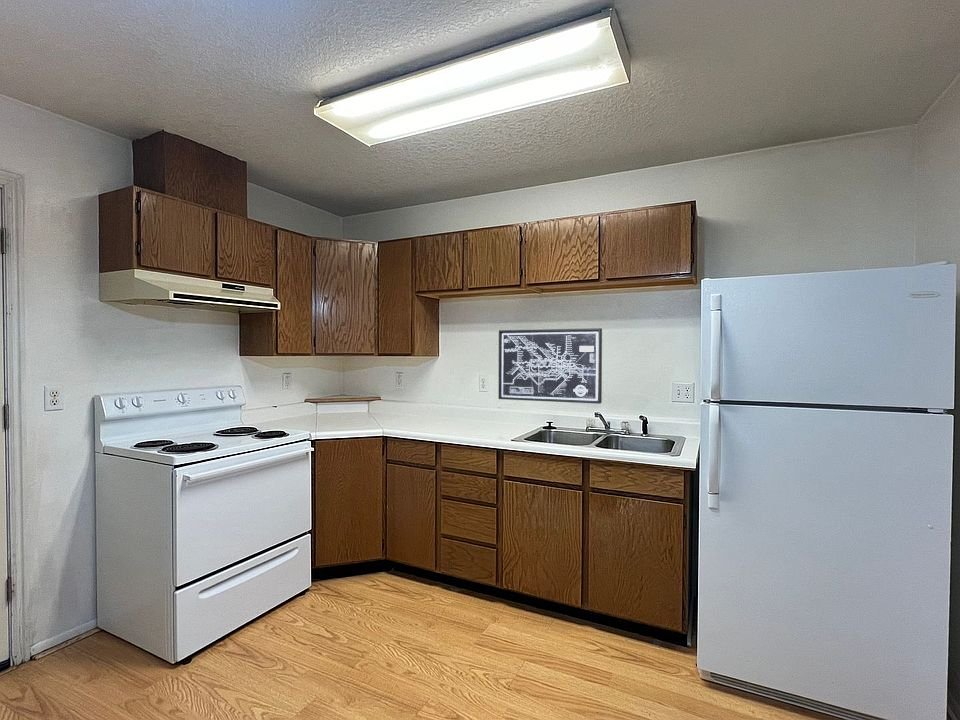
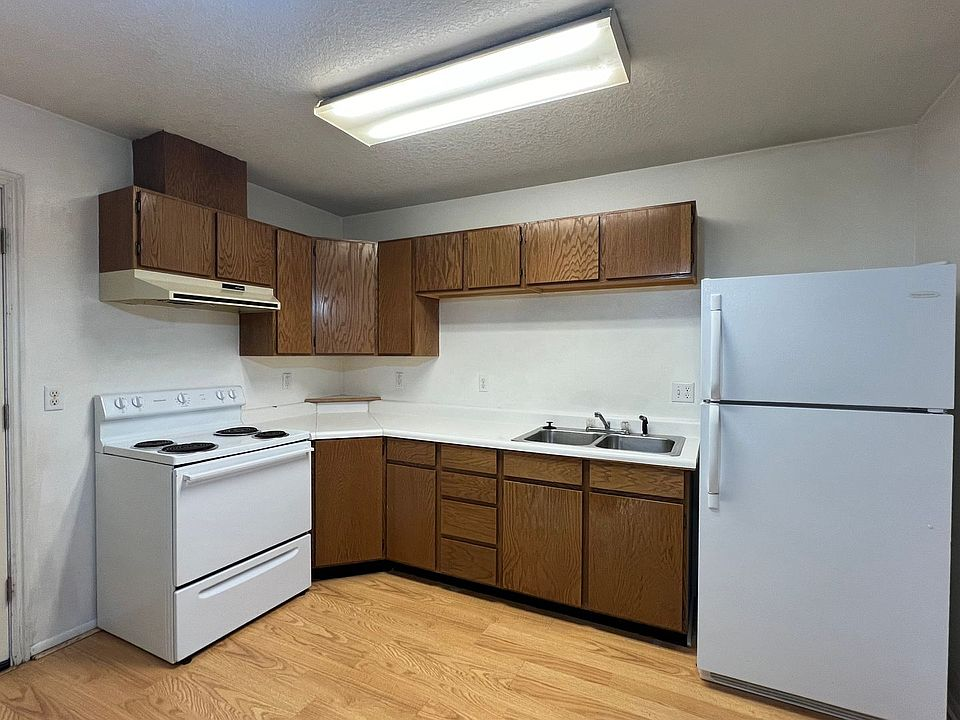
- wall art (548, 365)
